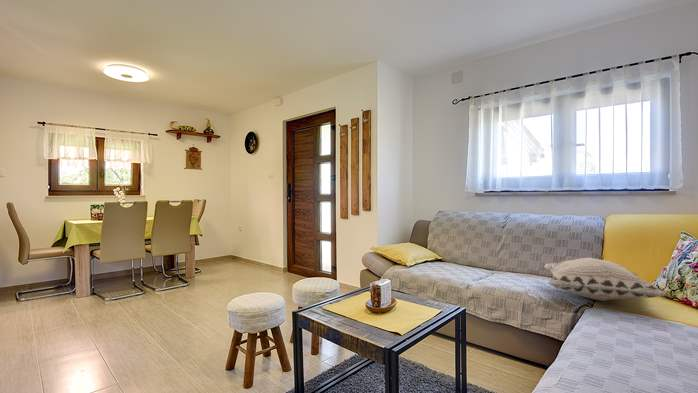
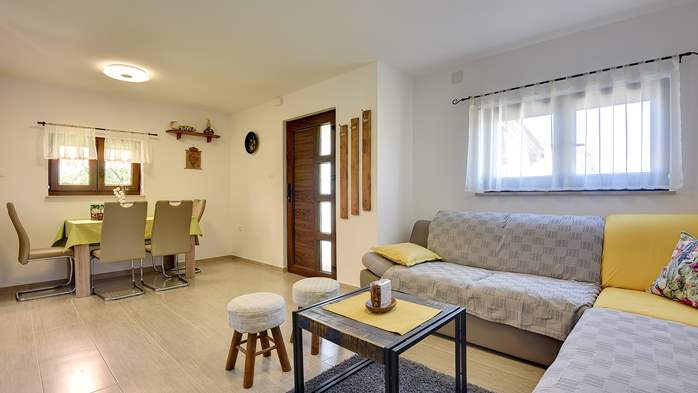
- decorative pillow (594, 278)
